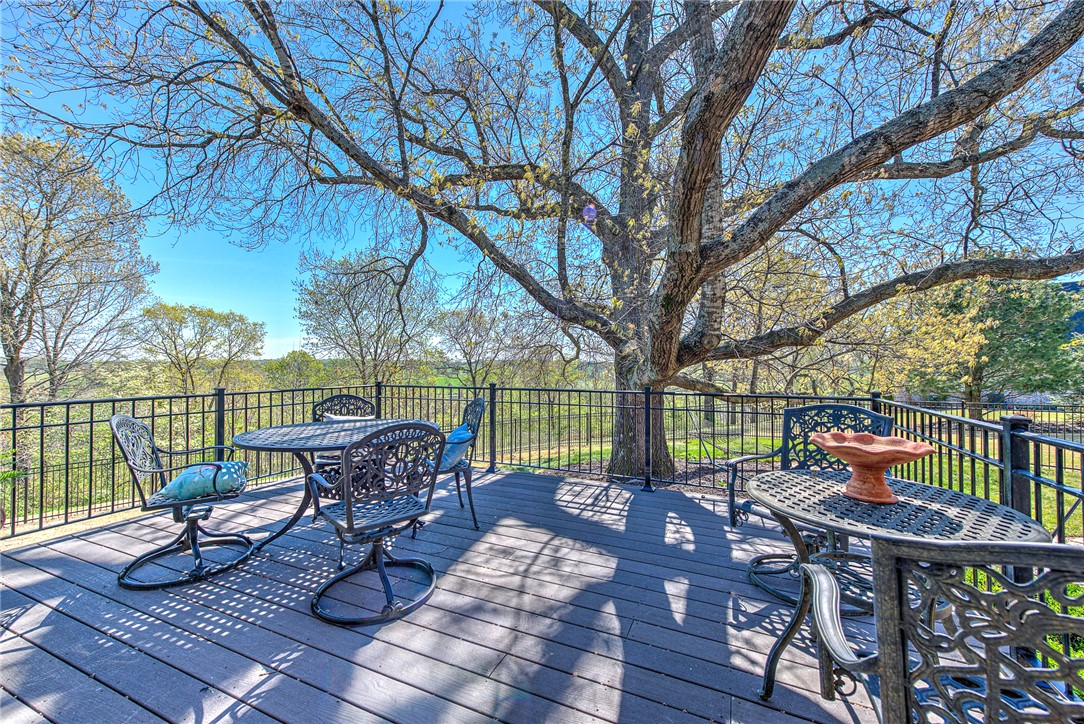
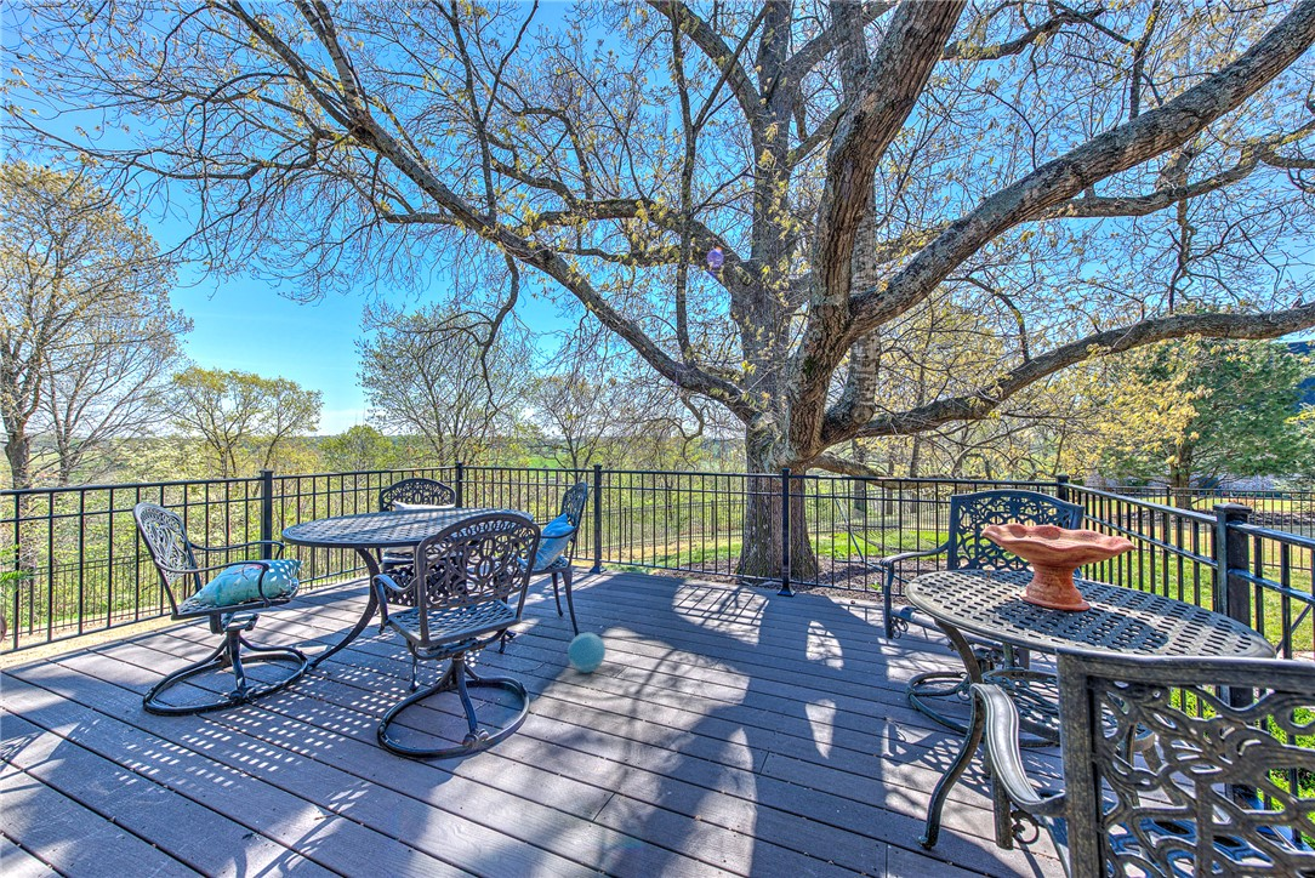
+ decorative ball (586, 651)
